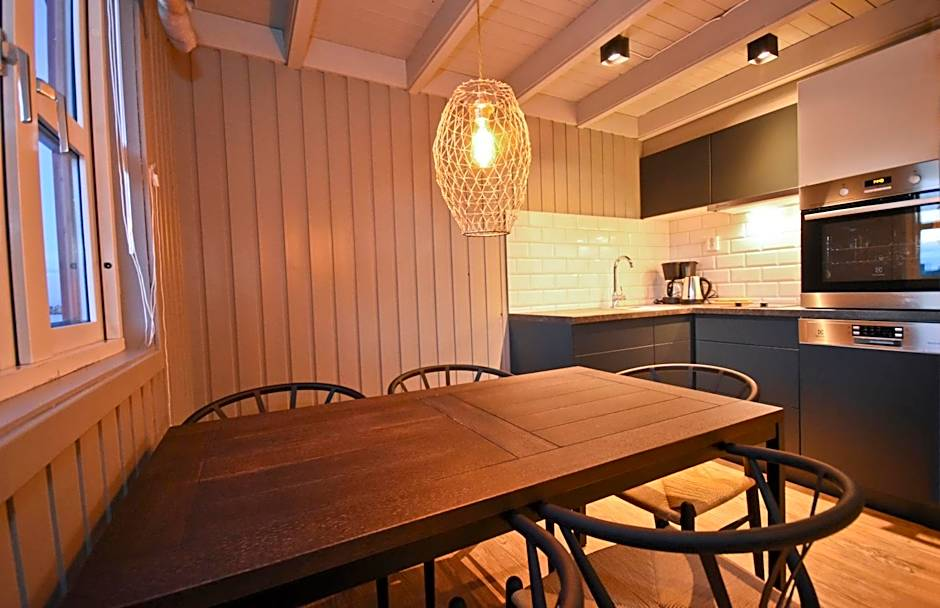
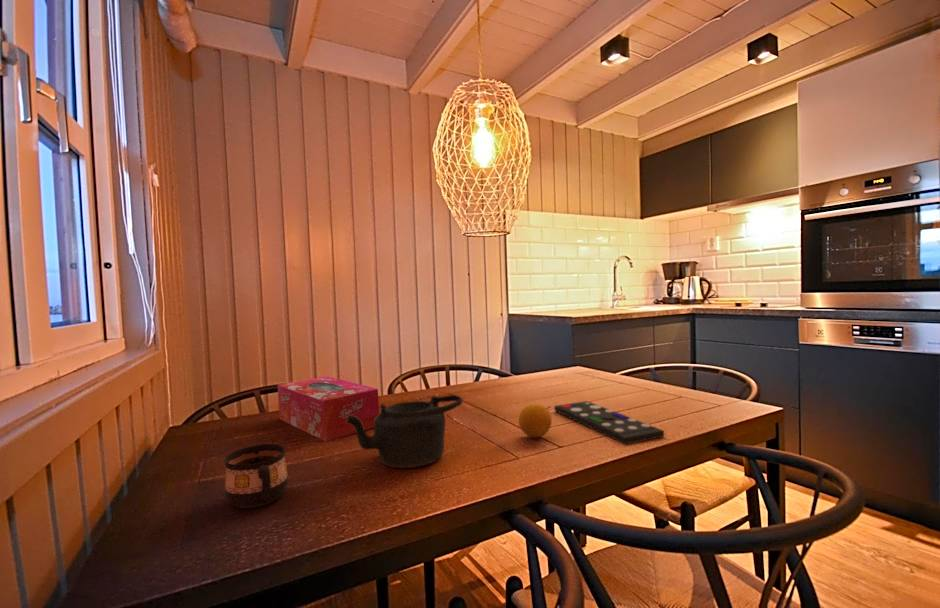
+ fruit (534, 420)
+ cup (255, 477)
+ tissue box (326, 404)
+ remote control (603, 418)
+ teapot (406, 429)
